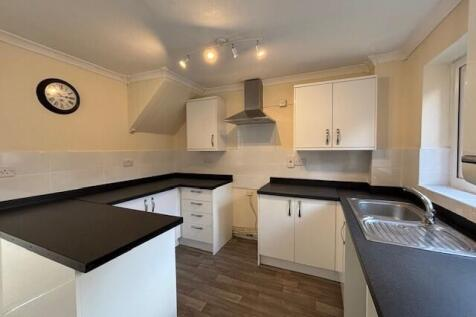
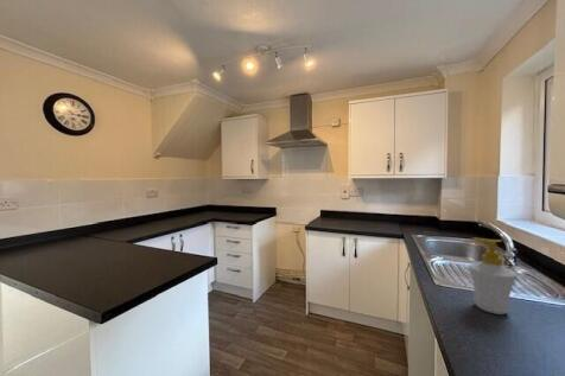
+ soap bottle (491, 274)
